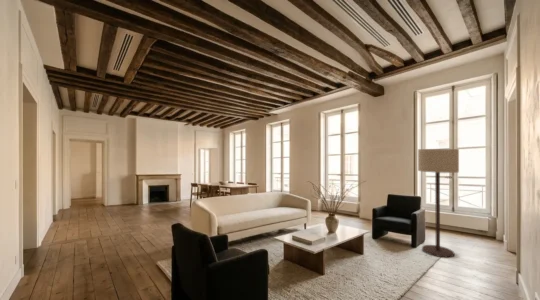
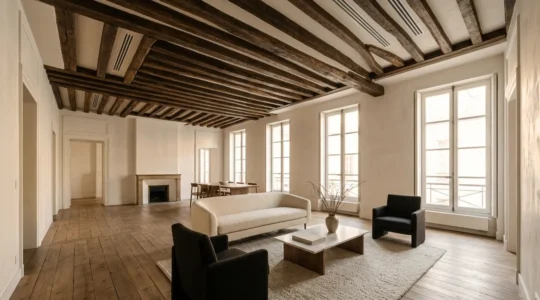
- floor lamp (437, 200)
